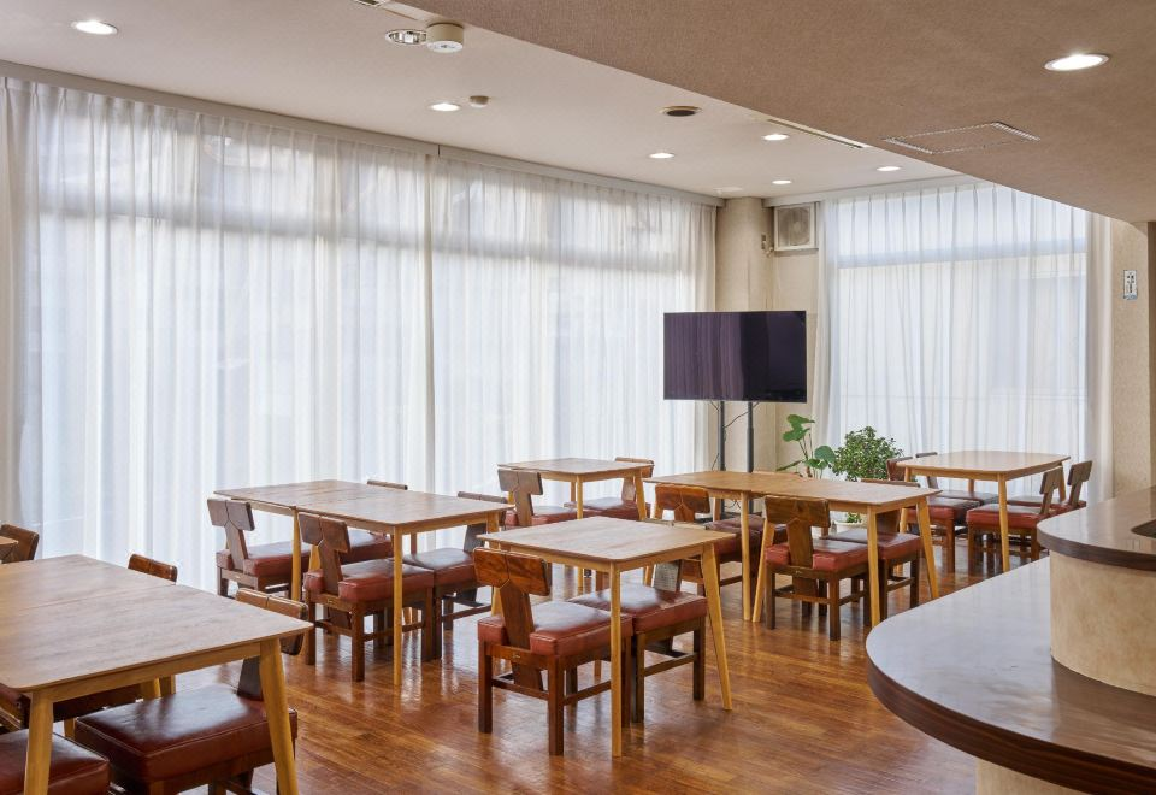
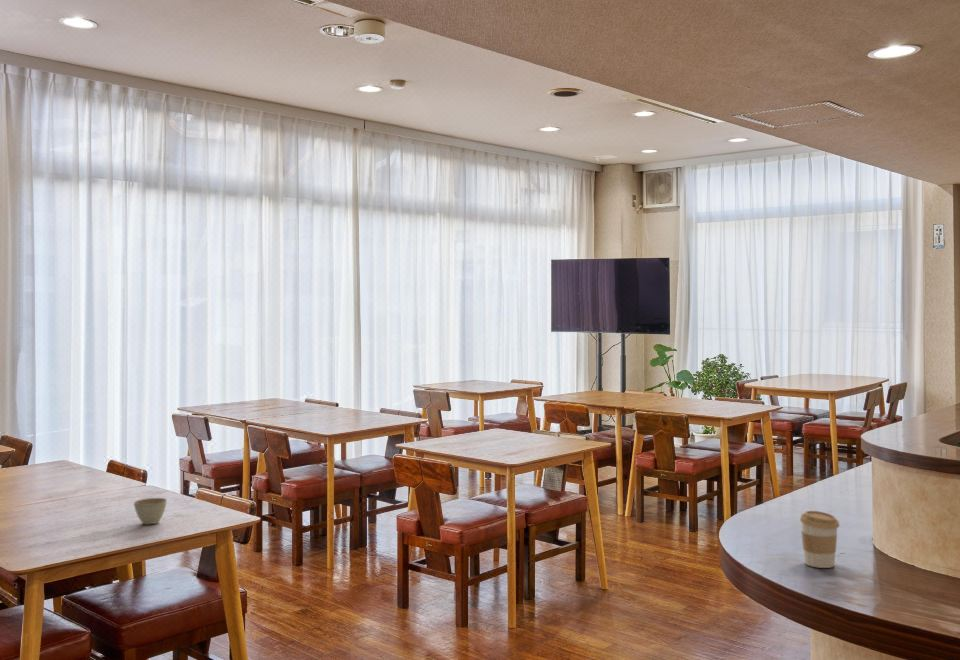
+ flower pot (150, 511)
+ coffee cup (819, 538)
